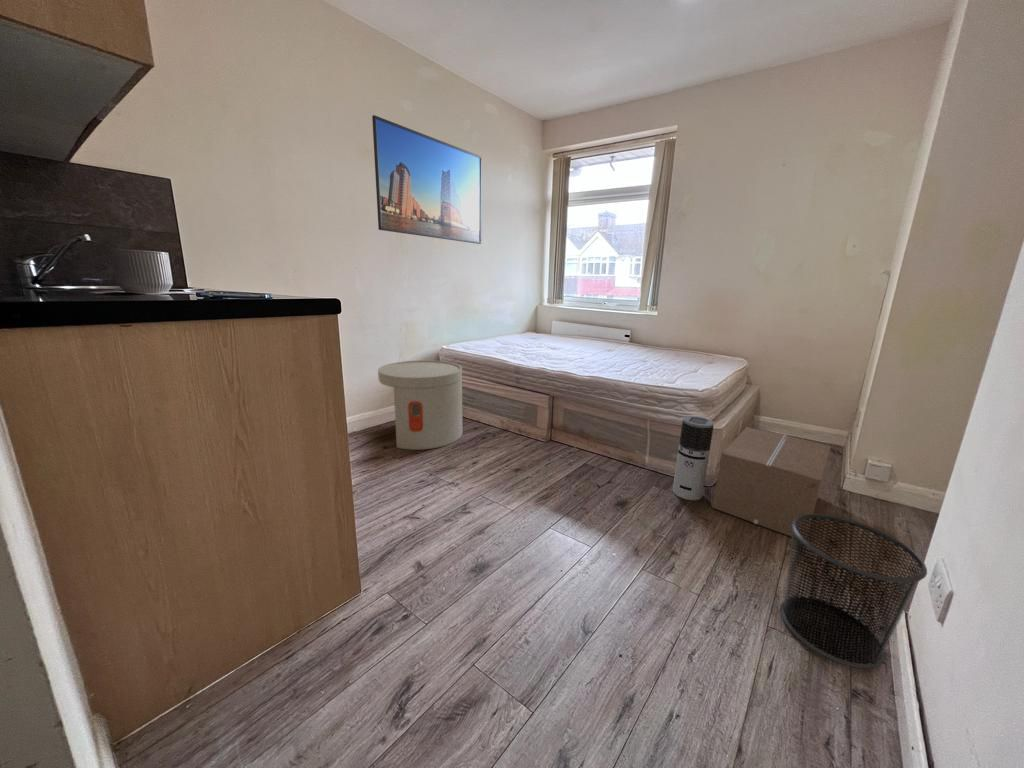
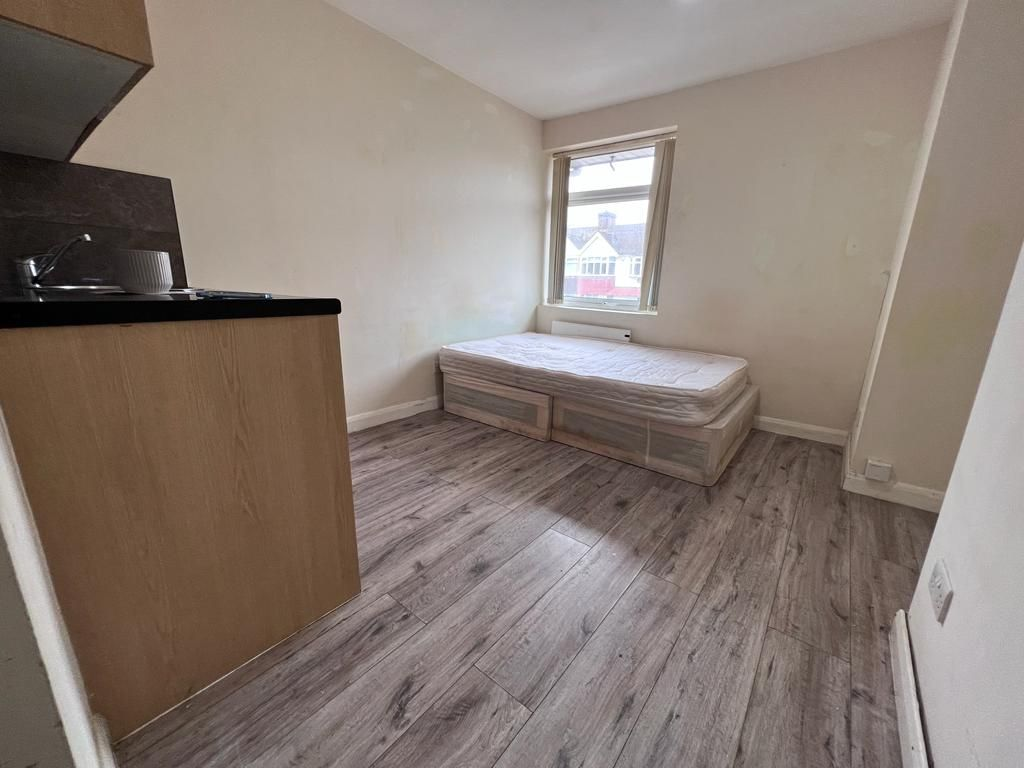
- air purifier (692, 457)
- side table (422, 401)
- waste bin (841, 588)
- cardboard box (772, 476)
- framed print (435, 189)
